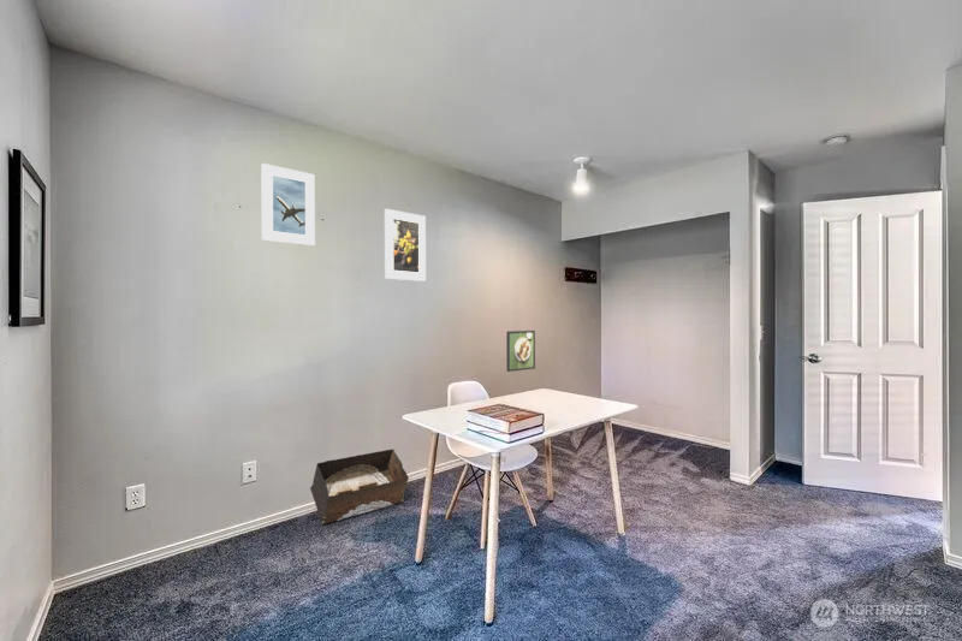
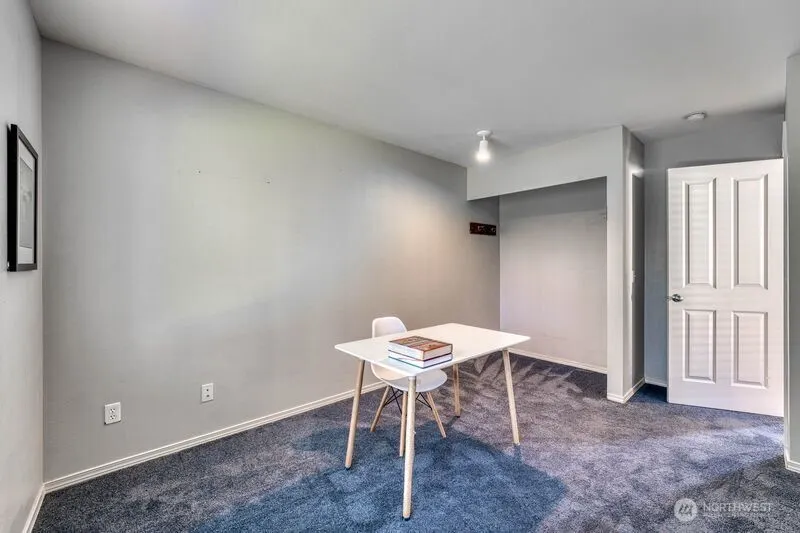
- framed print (405, 245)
- storage bin (361, 482)
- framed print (521, 350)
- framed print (289, 206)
